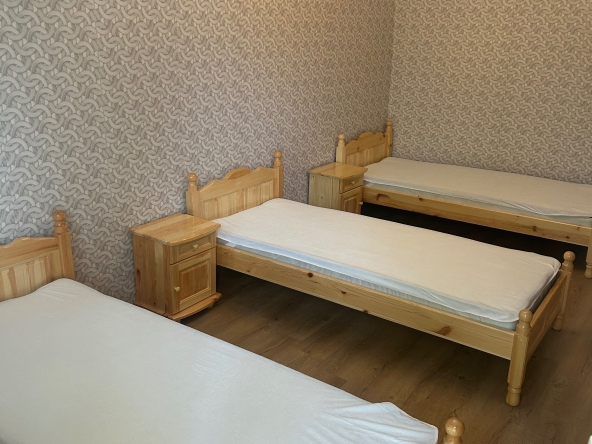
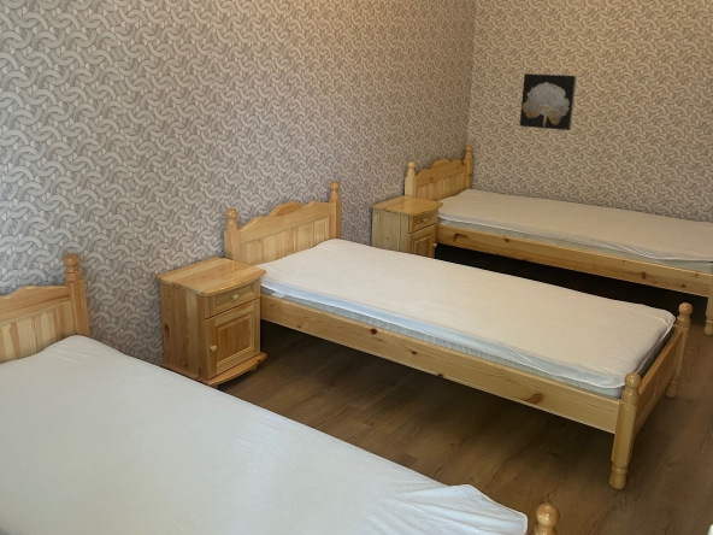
+ wall art (547, 101)
